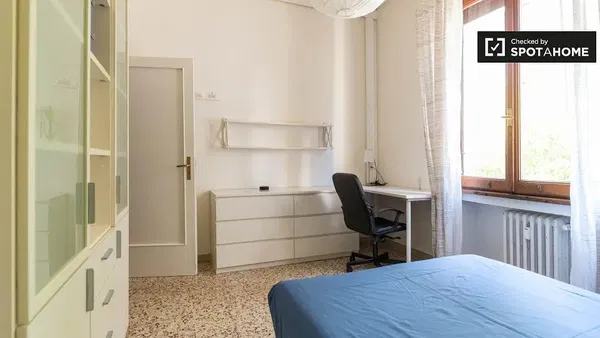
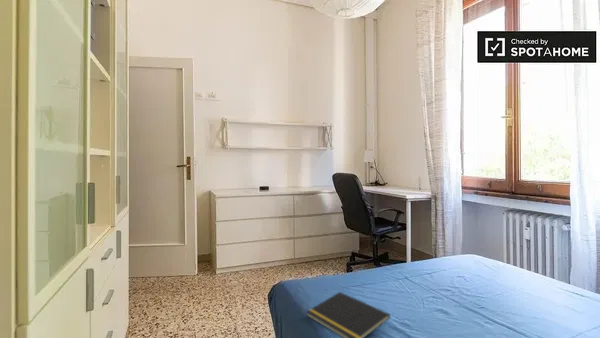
+ notepad (346, 314)
